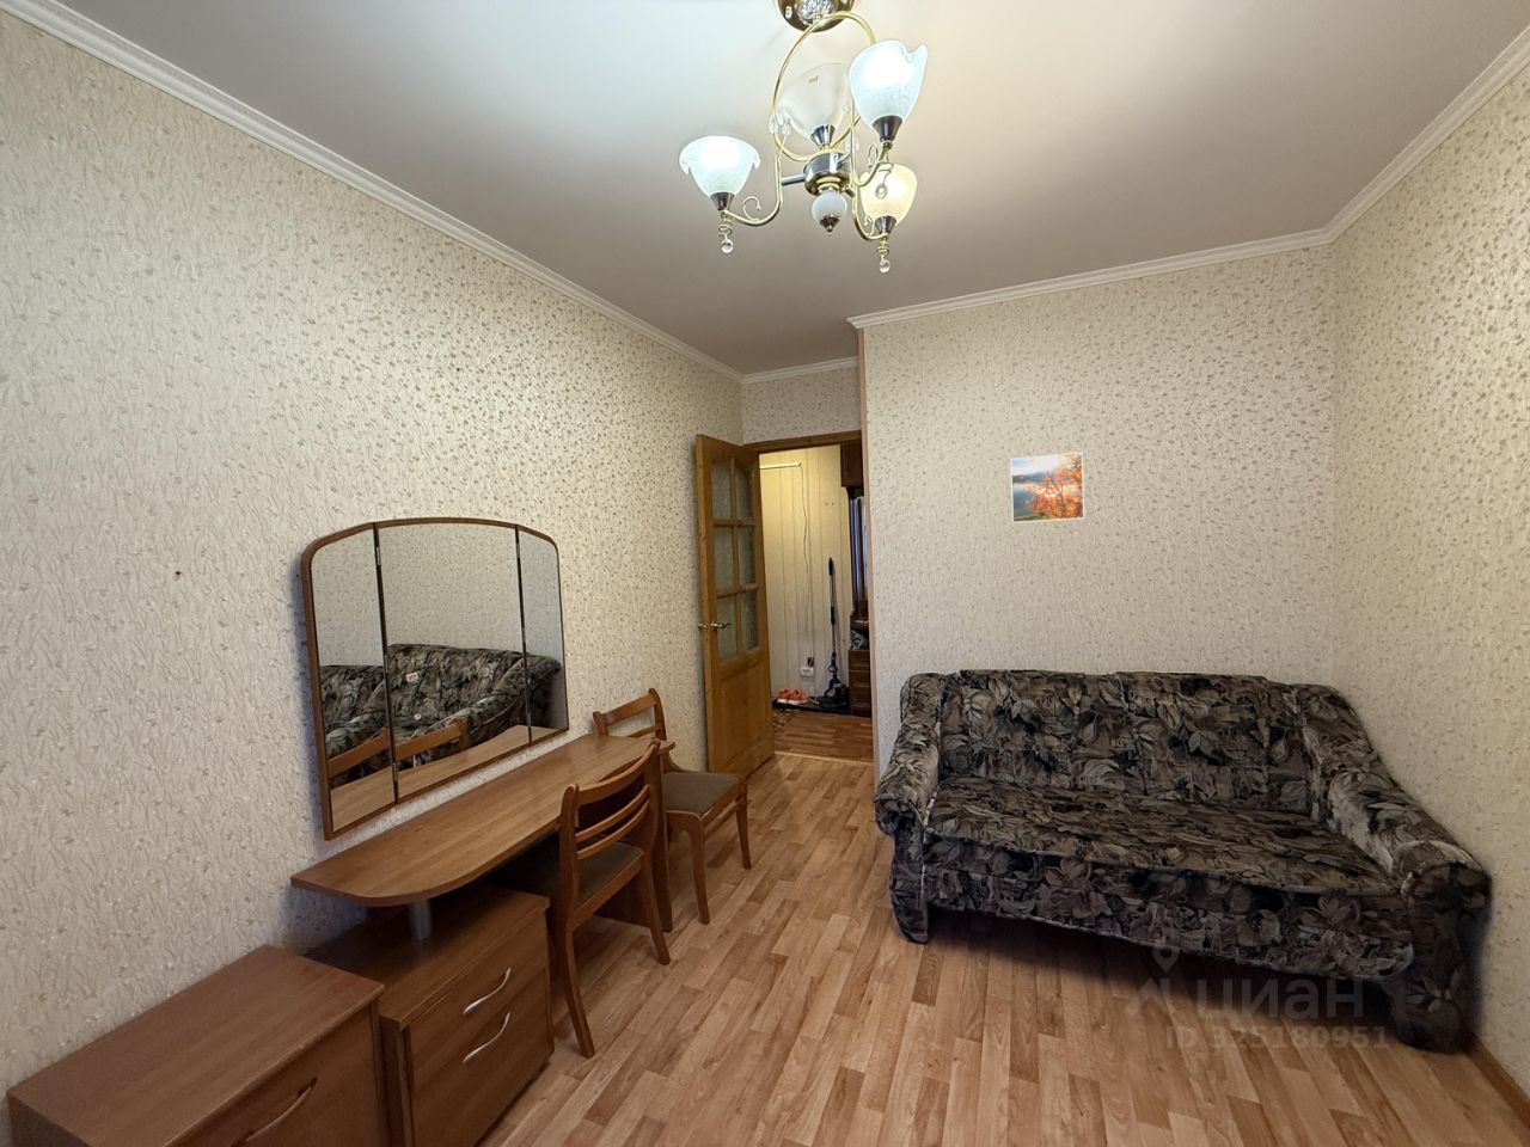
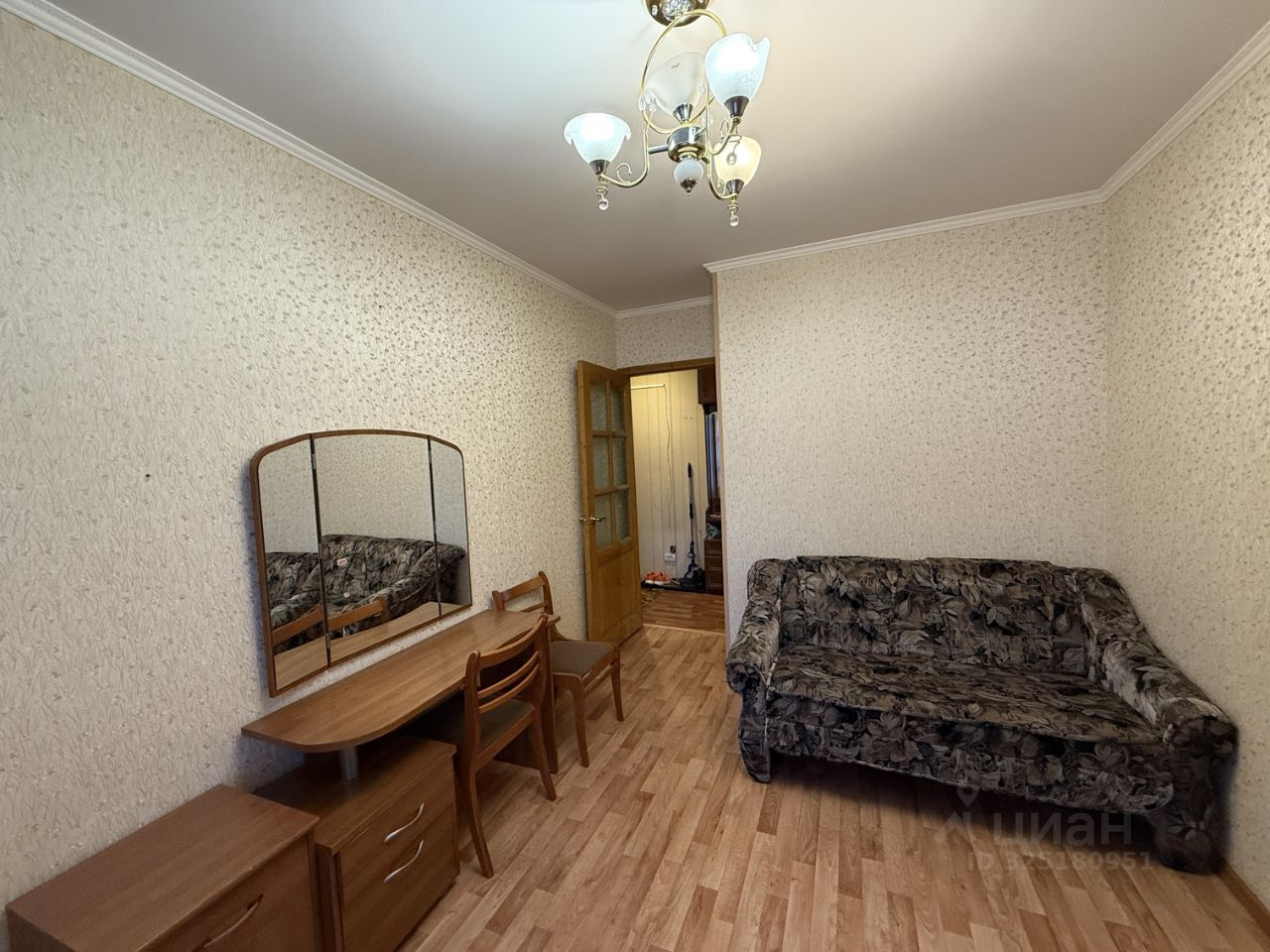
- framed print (1046, 488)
